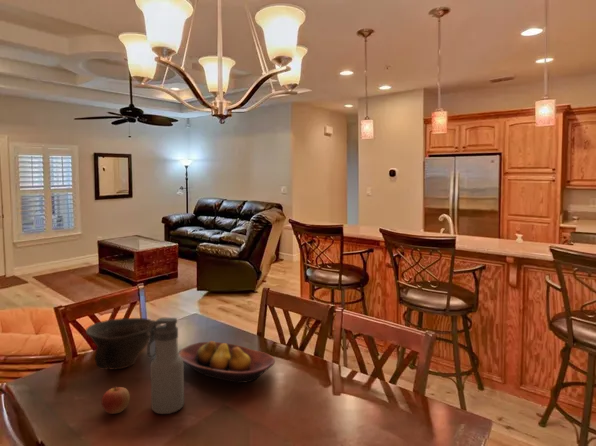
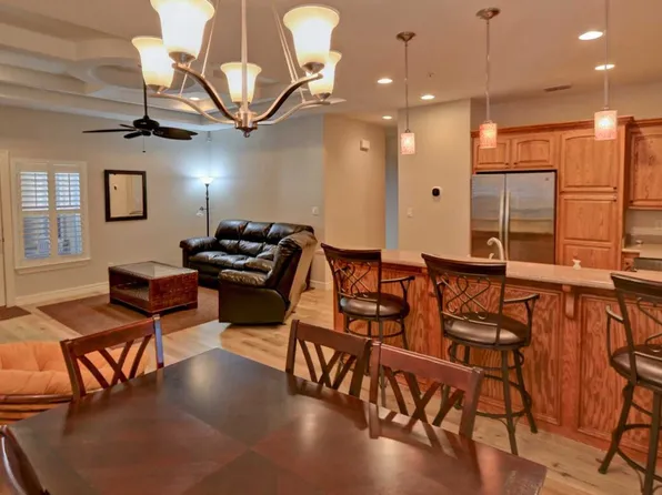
- fruit bowl (225, 357)
- apple (116, 398)
- bowl (123, 344)
- water bottle (166, 363)
